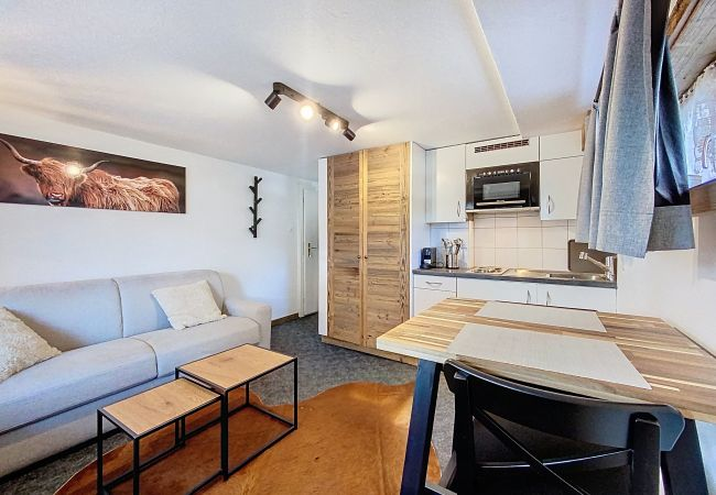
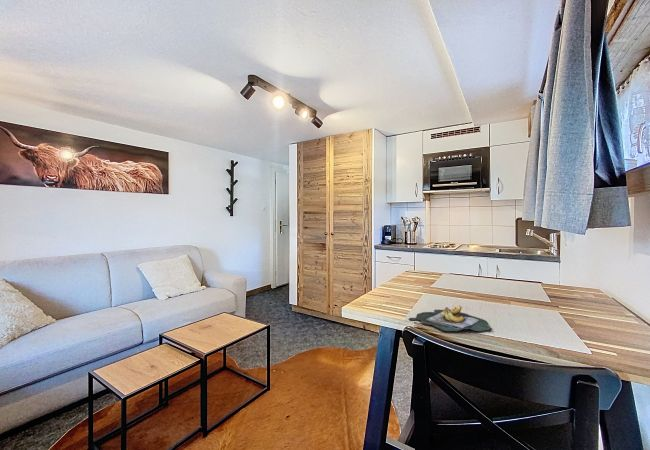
+ banana bunch (450, 313)
